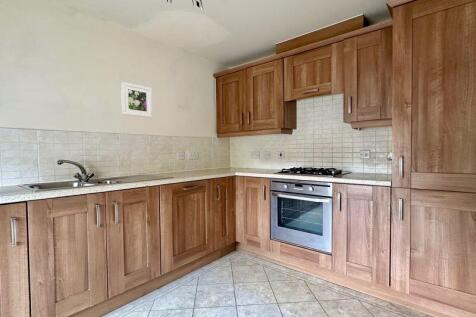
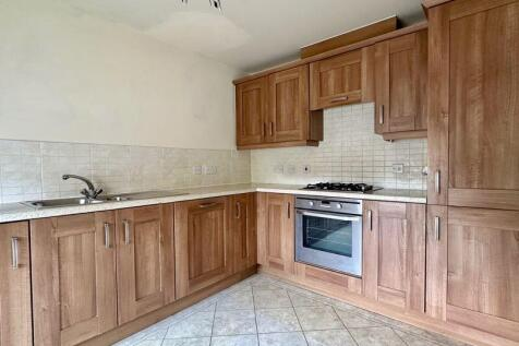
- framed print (137, 100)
